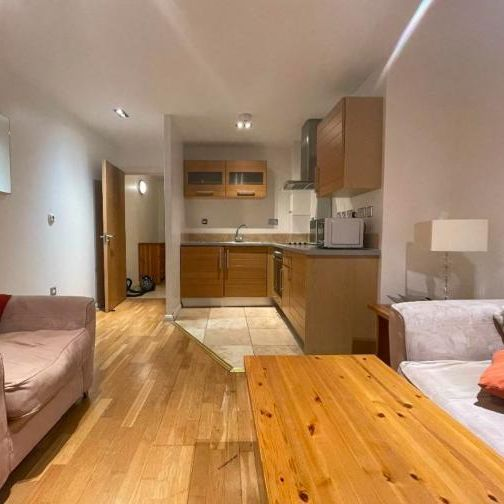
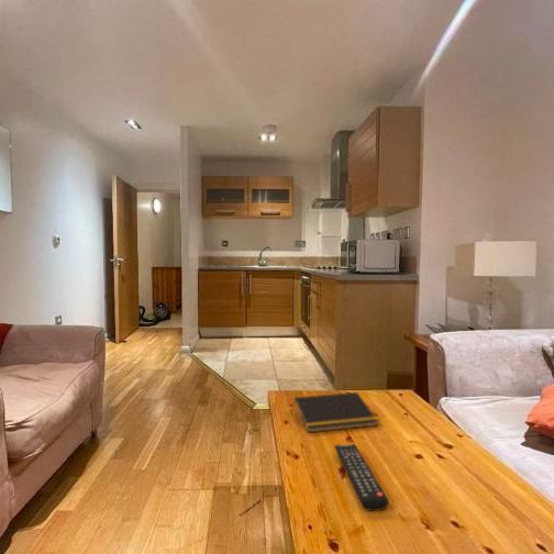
+ notepad (334, 410)
+ remote control (357, 472)
